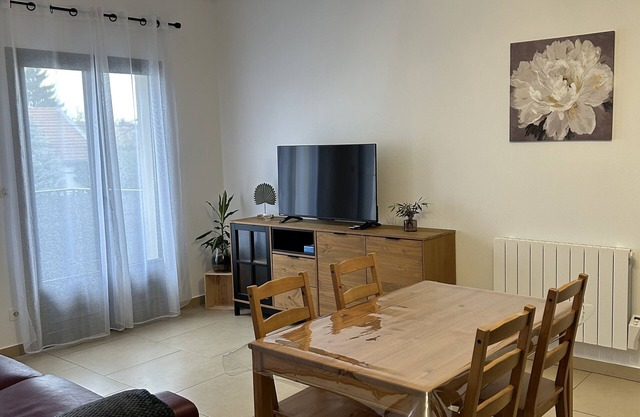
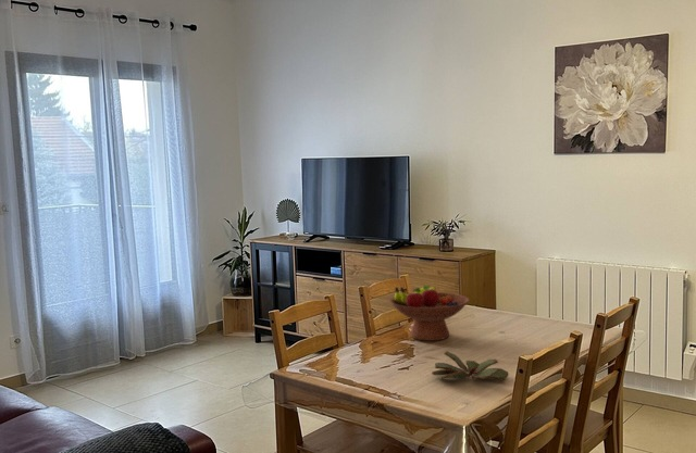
+ fruit bowl (428, 311)
+ succulent plant (469, 367)
